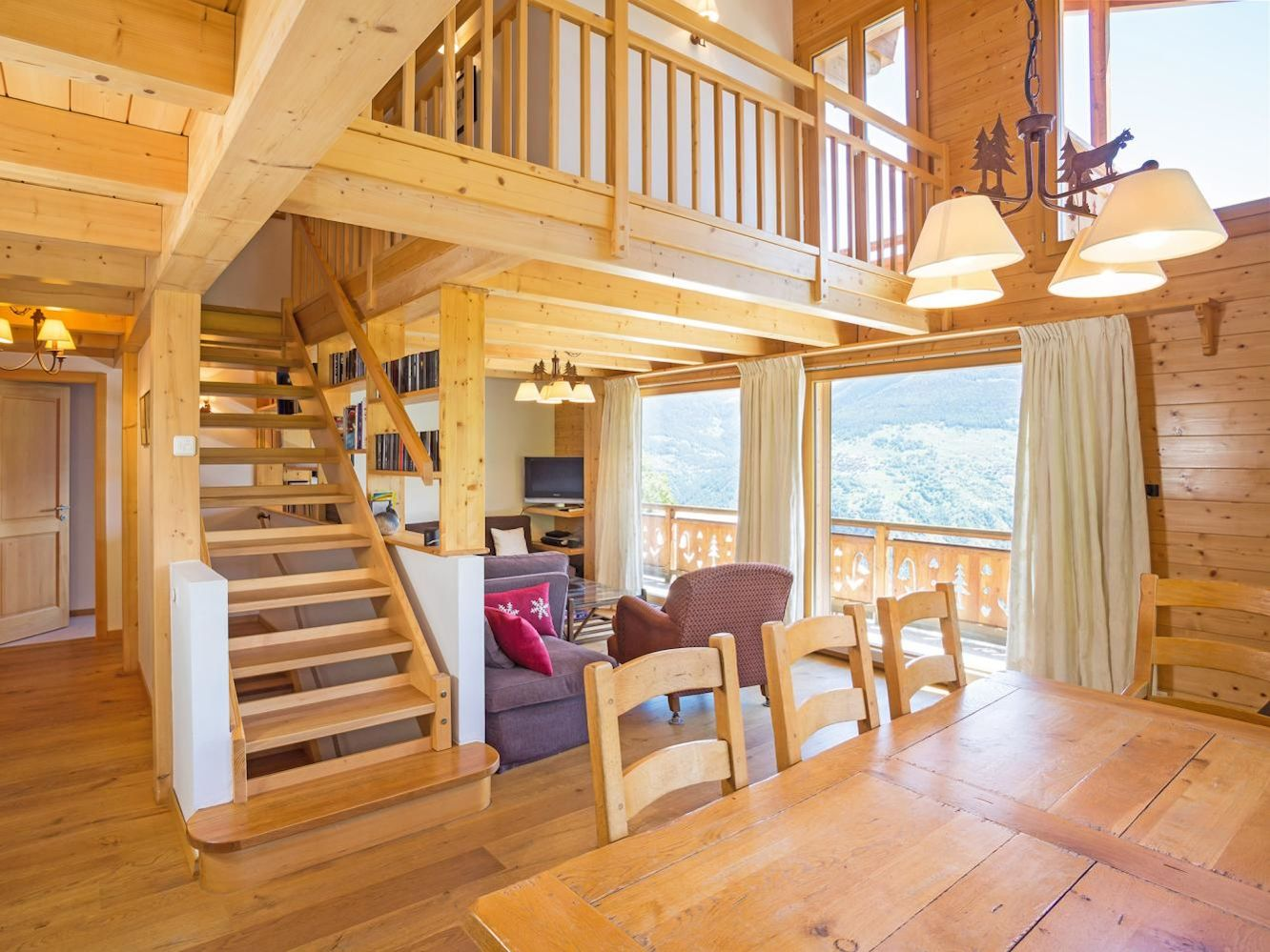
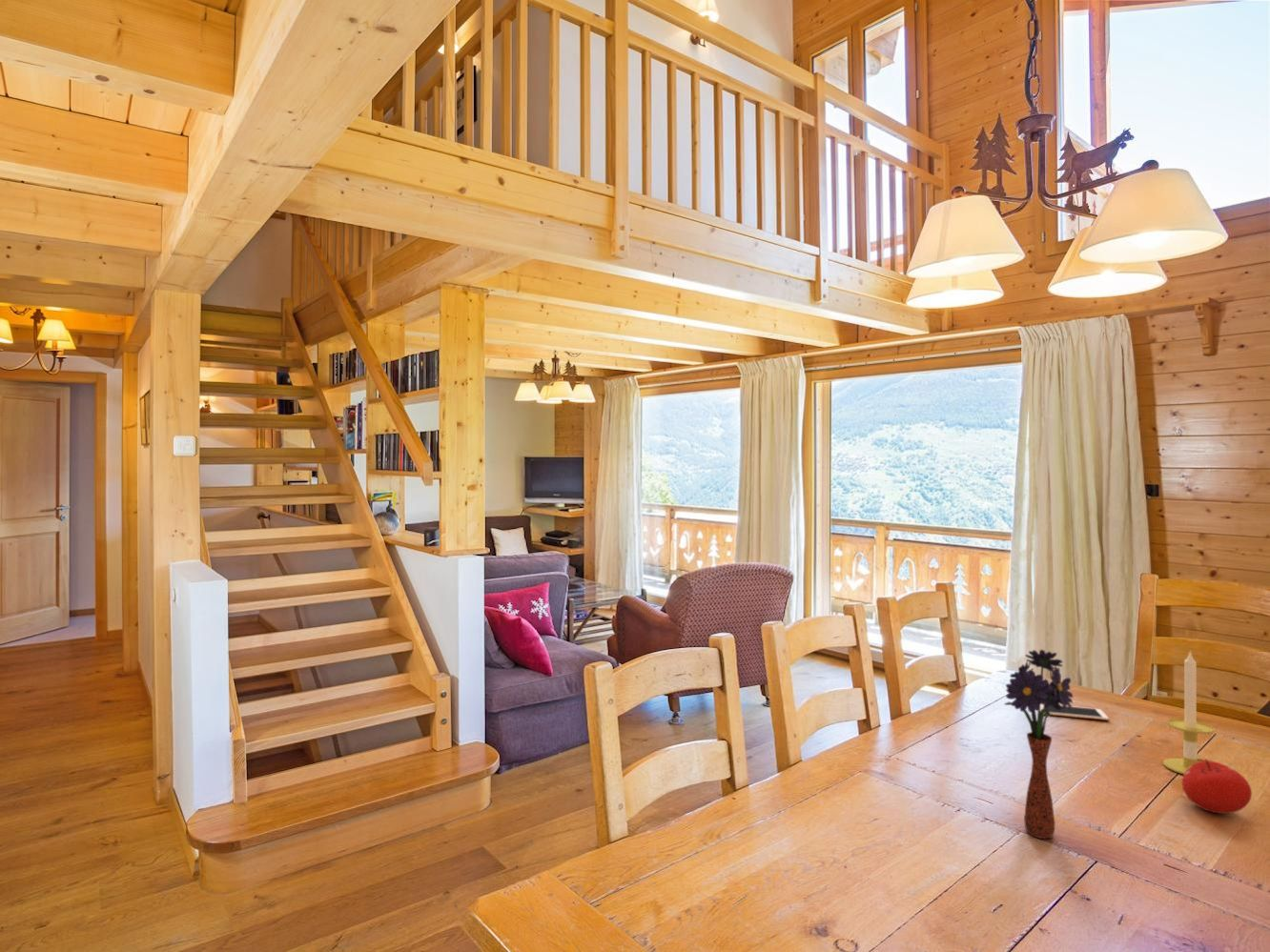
+ candle (1190, 709)
+ fruit (1216, 785)
+ cell phone (1071, 711)
+ flower arrangement (1038, 739)
